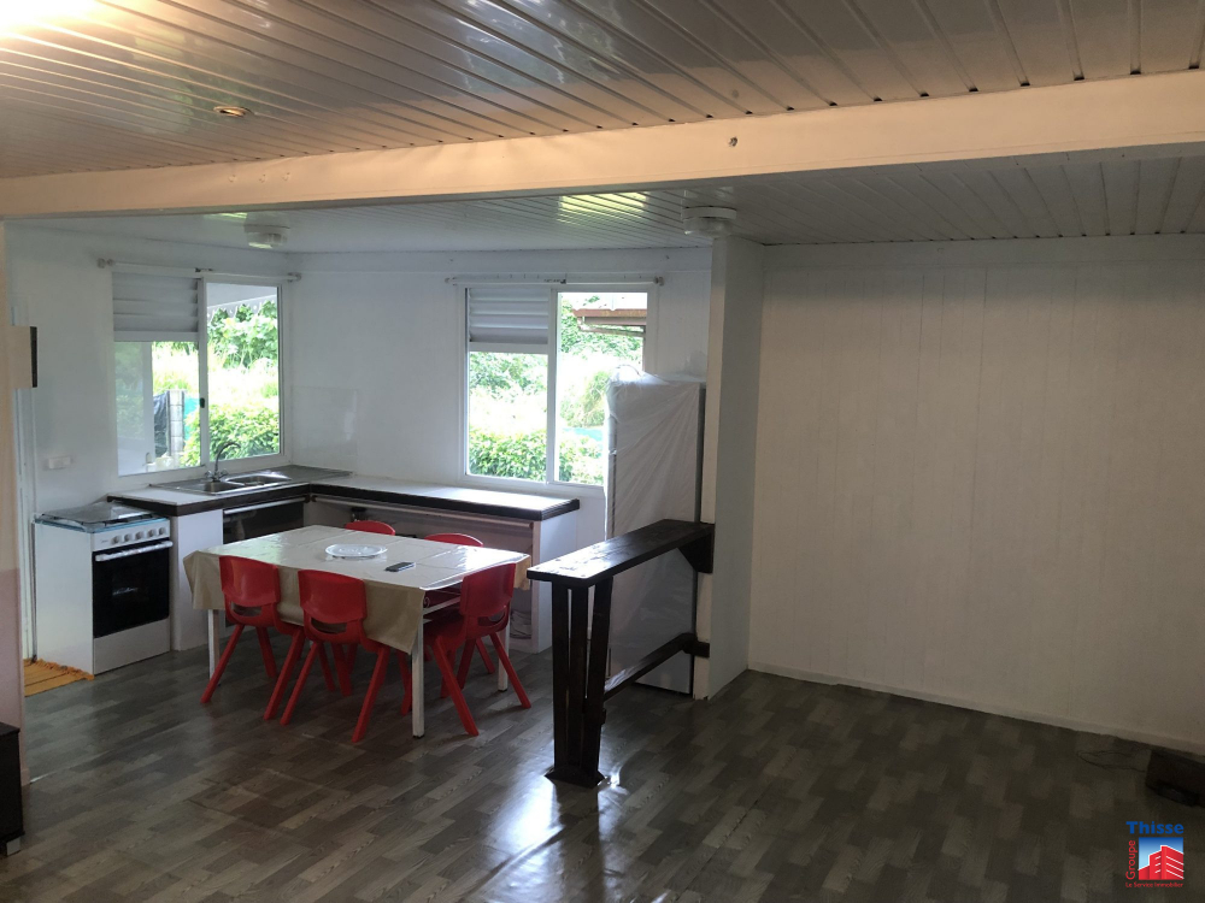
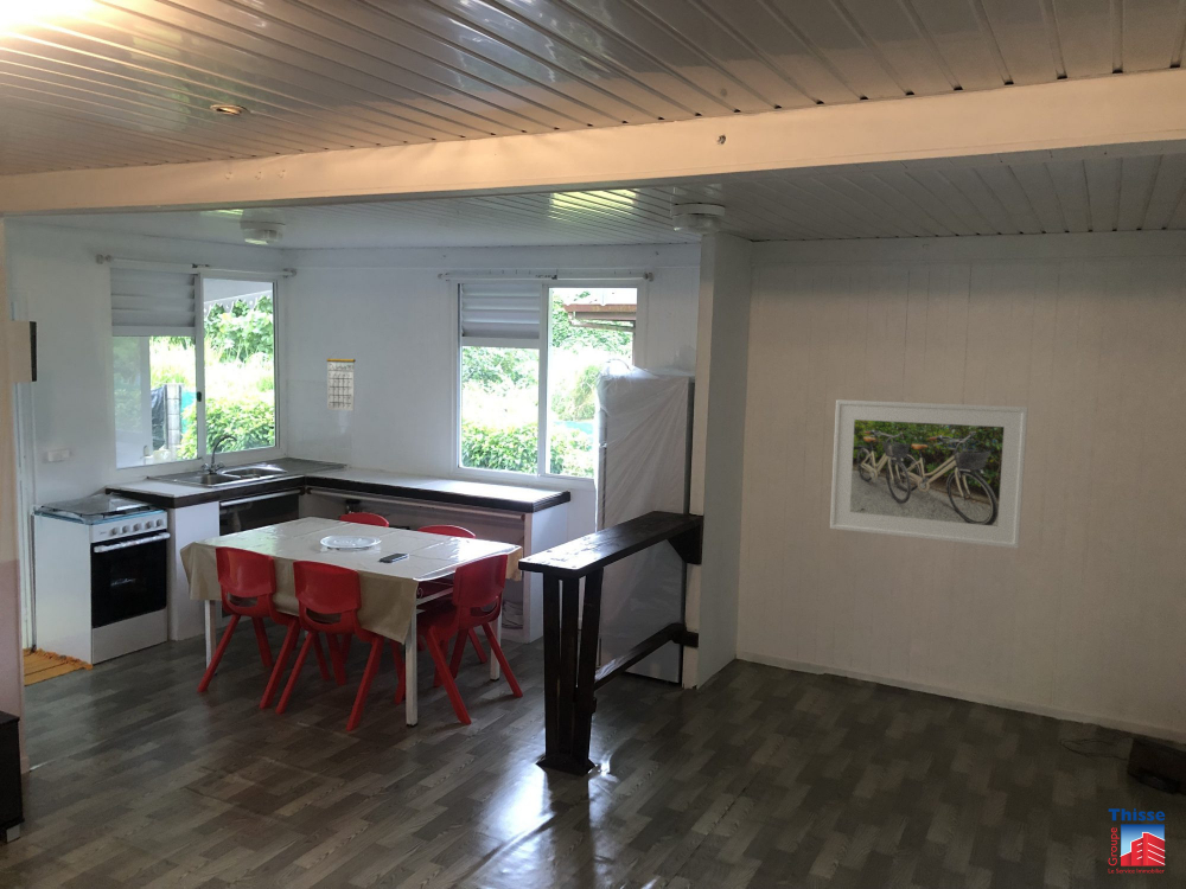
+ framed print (924, 471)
+ calendar (340, 378)
